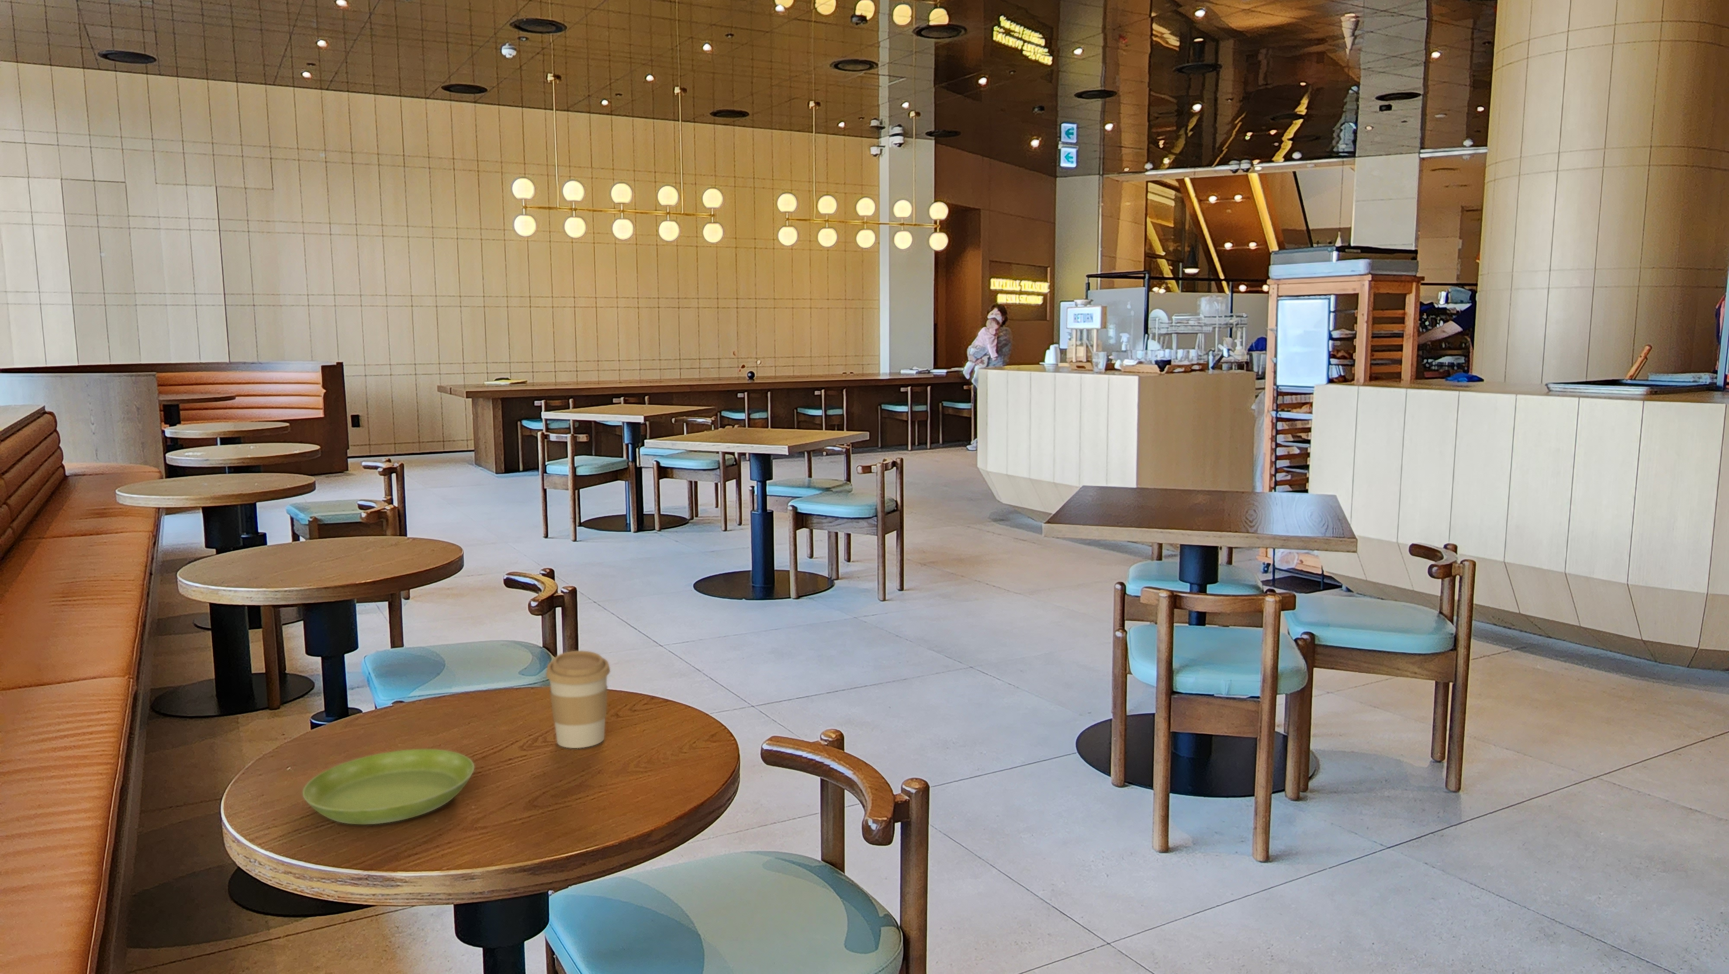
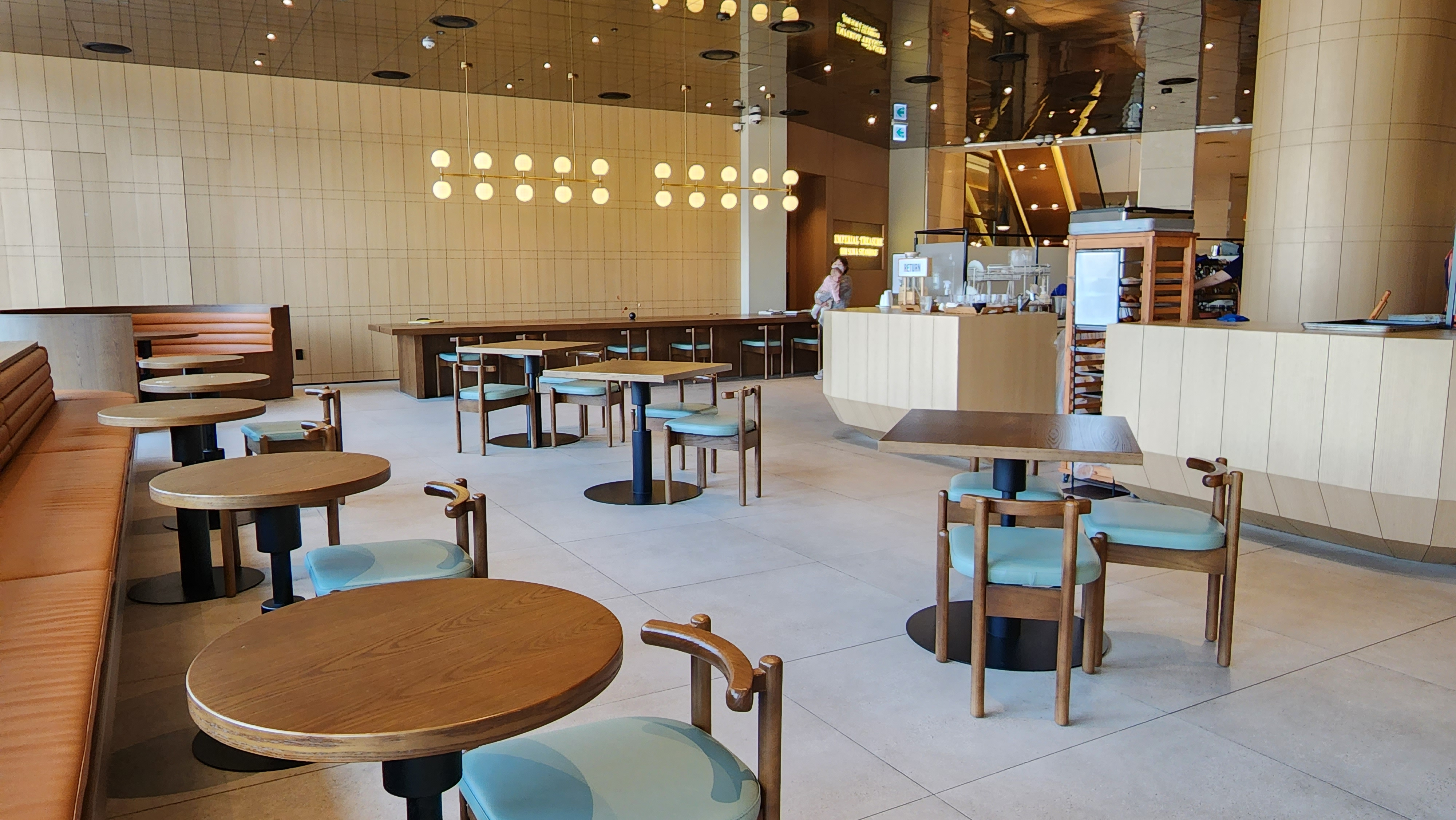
- saucer (391, 788)
- coffee cup (580, 698)
